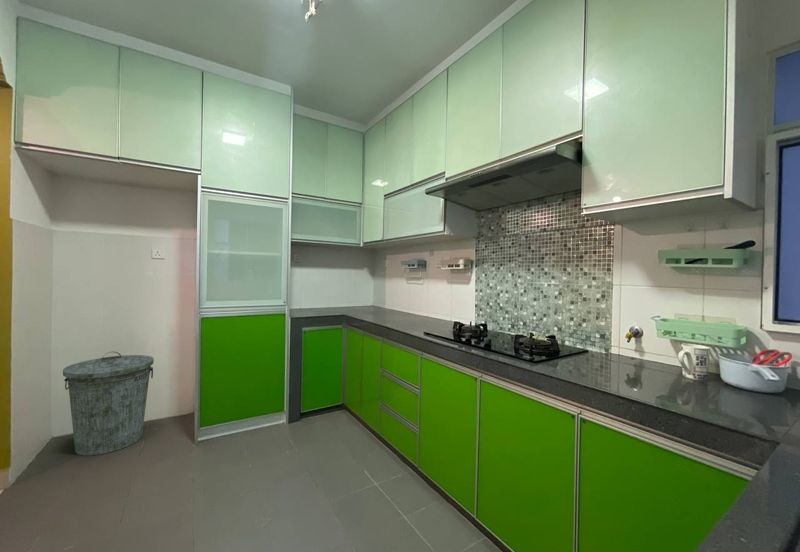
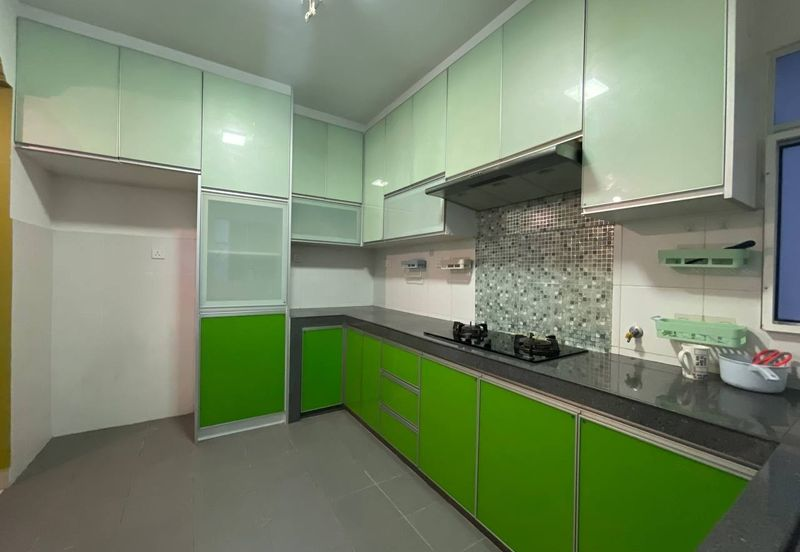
- trash can (110, 396)
